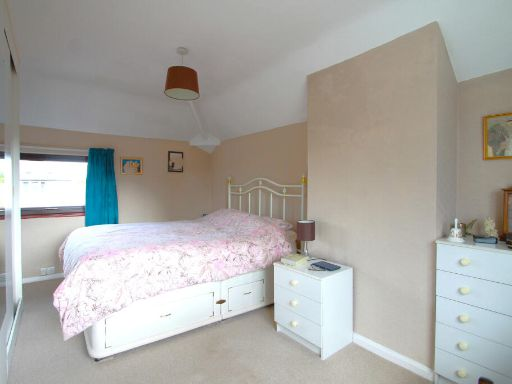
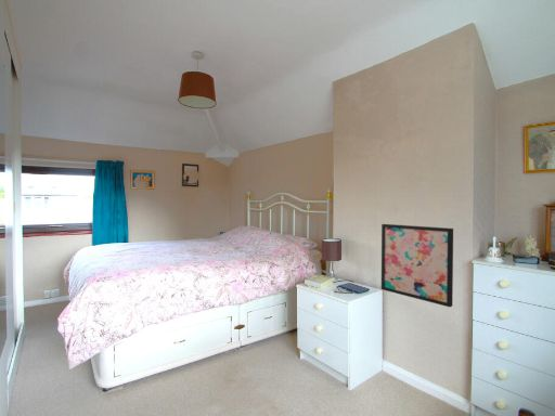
+ wall art (414, 261)
